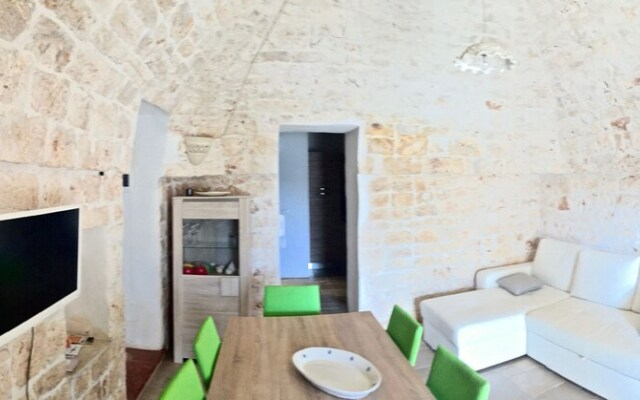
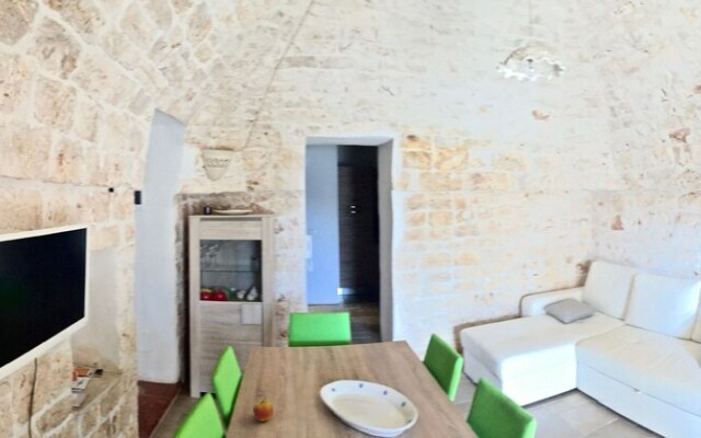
+ apple (263, 408)
